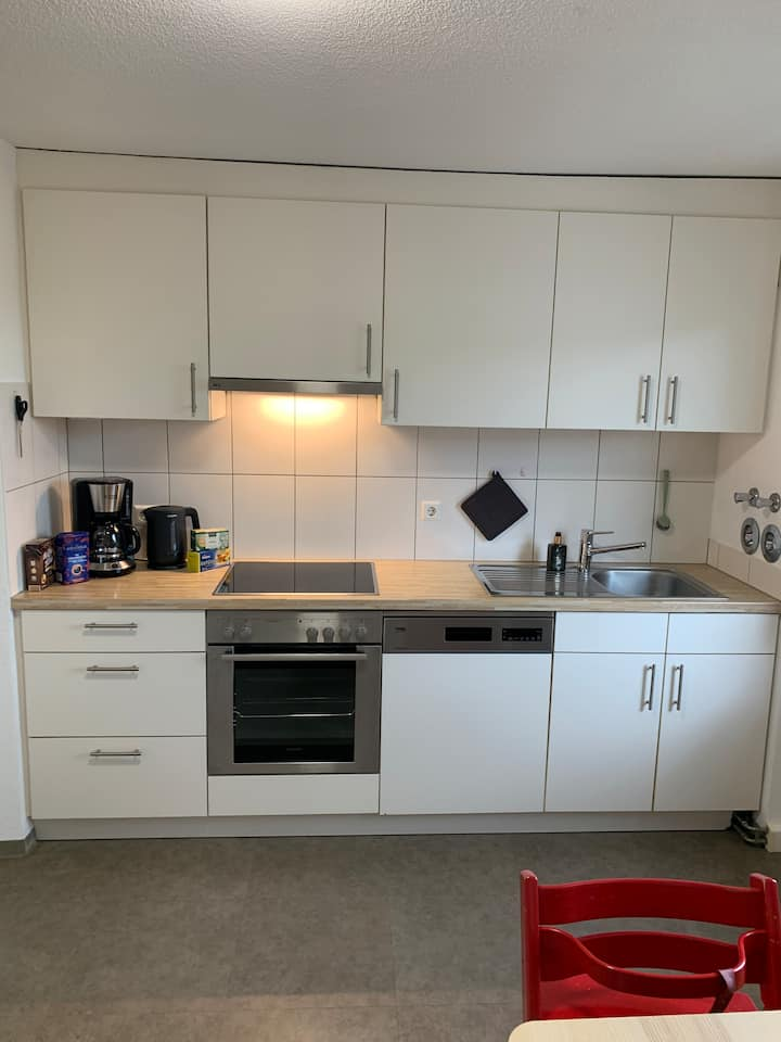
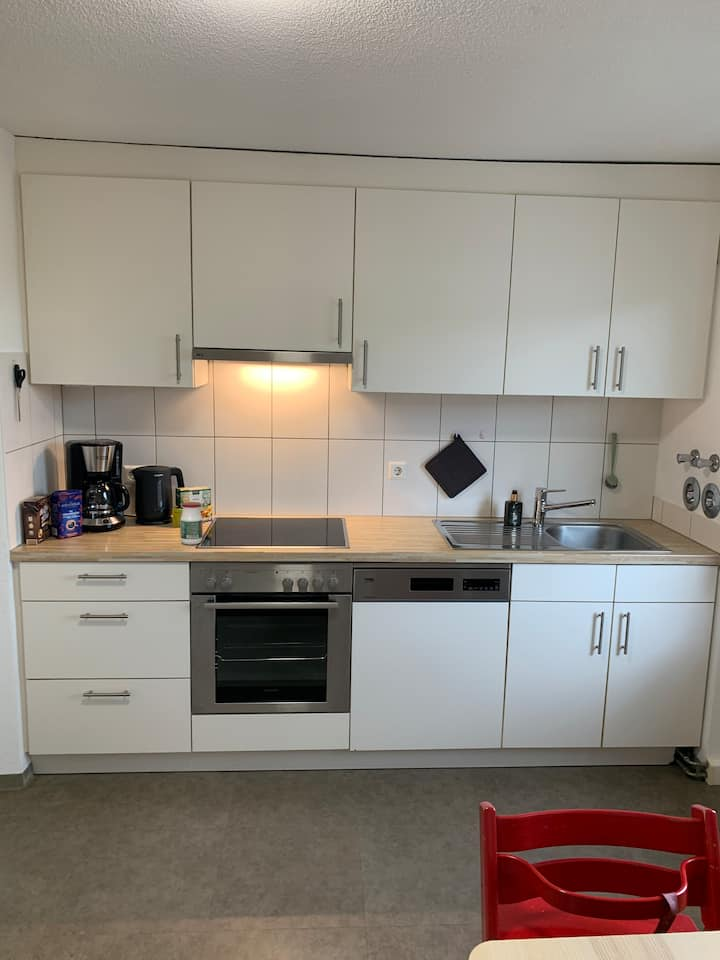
+ jar (191, 523)
